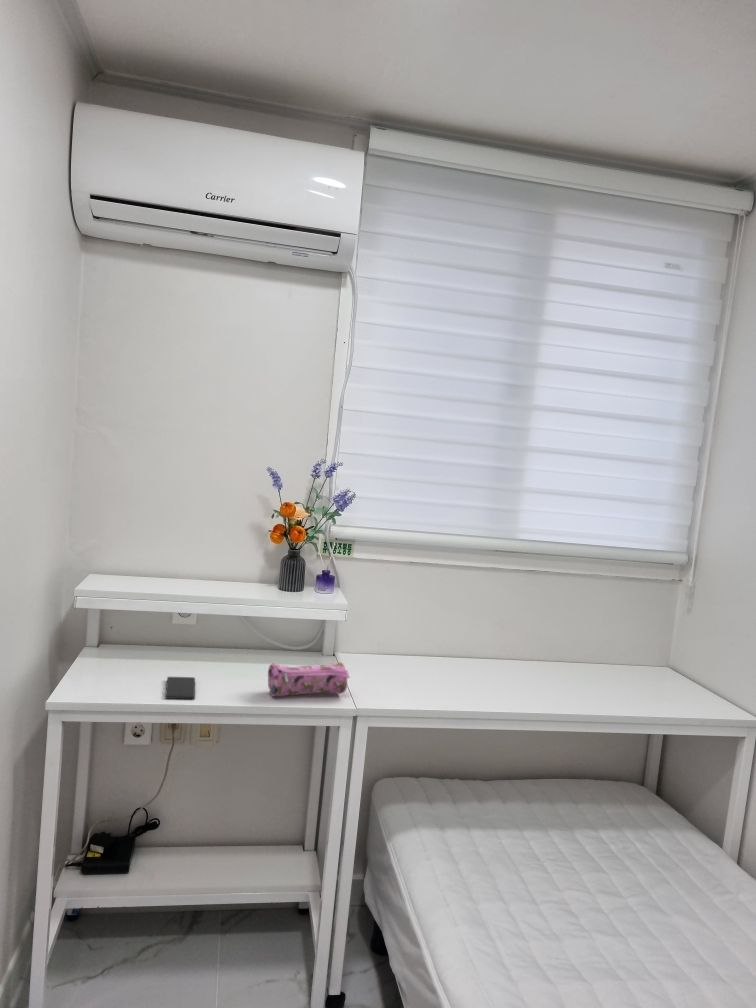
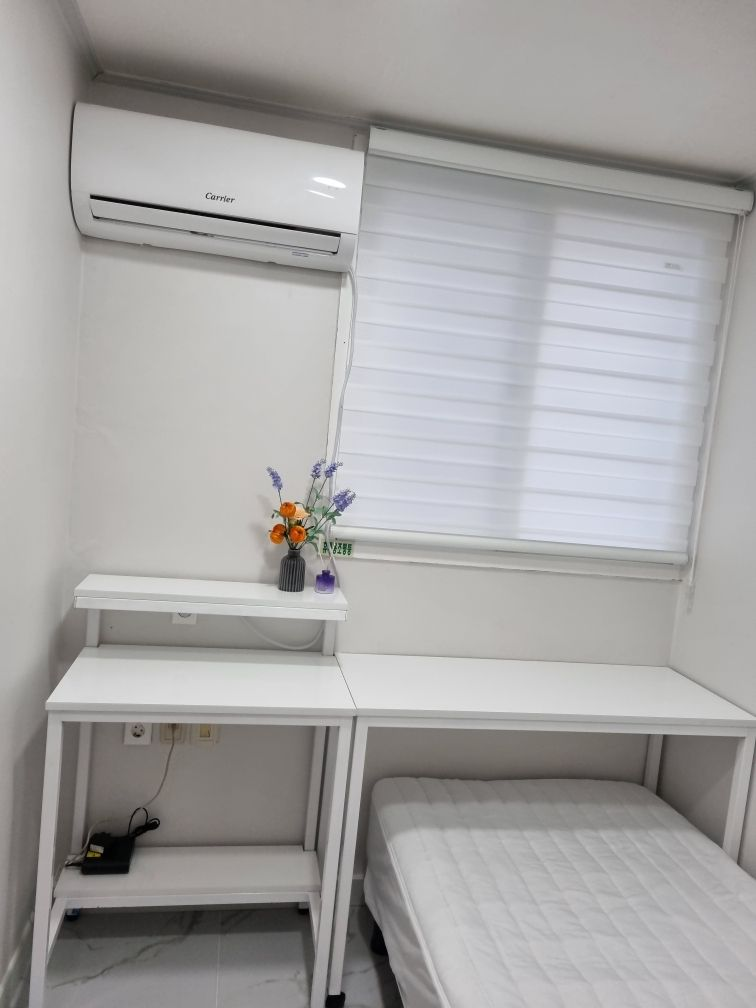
- smartphone (180, 687)
- pencil case (308, 678)
